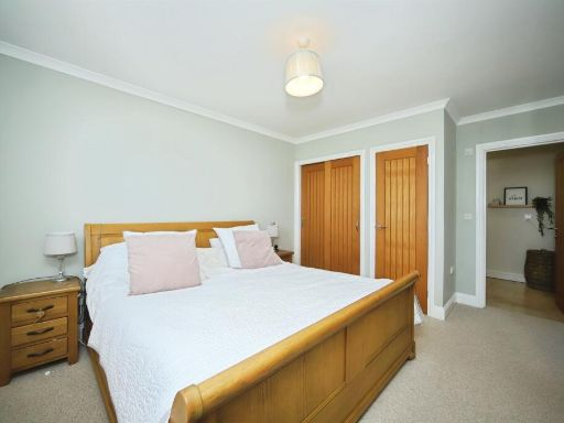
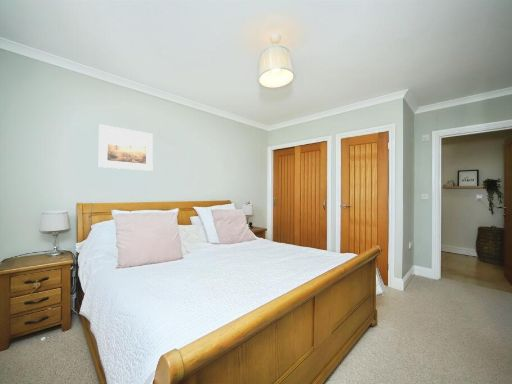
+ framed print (127, 149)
